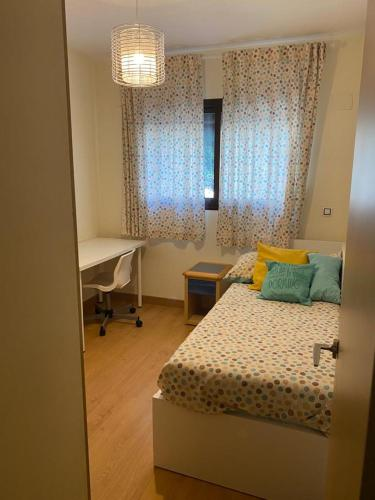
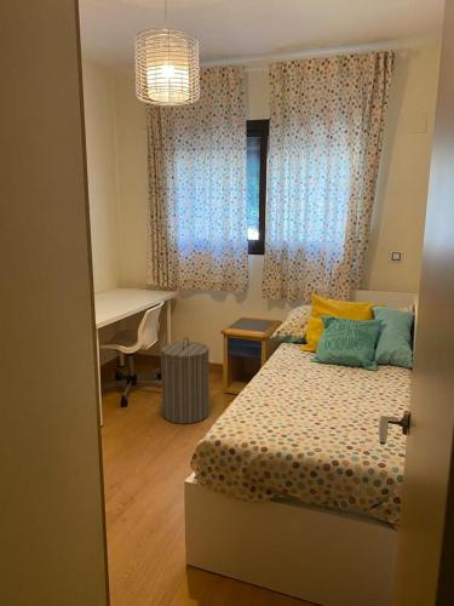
+ laundry hamper (185, 376)
